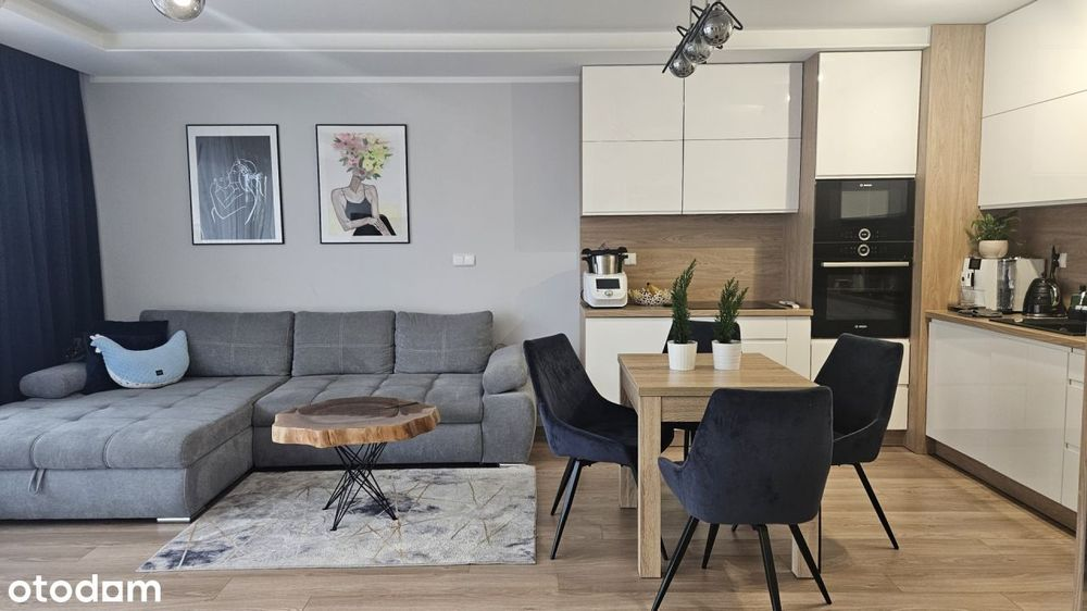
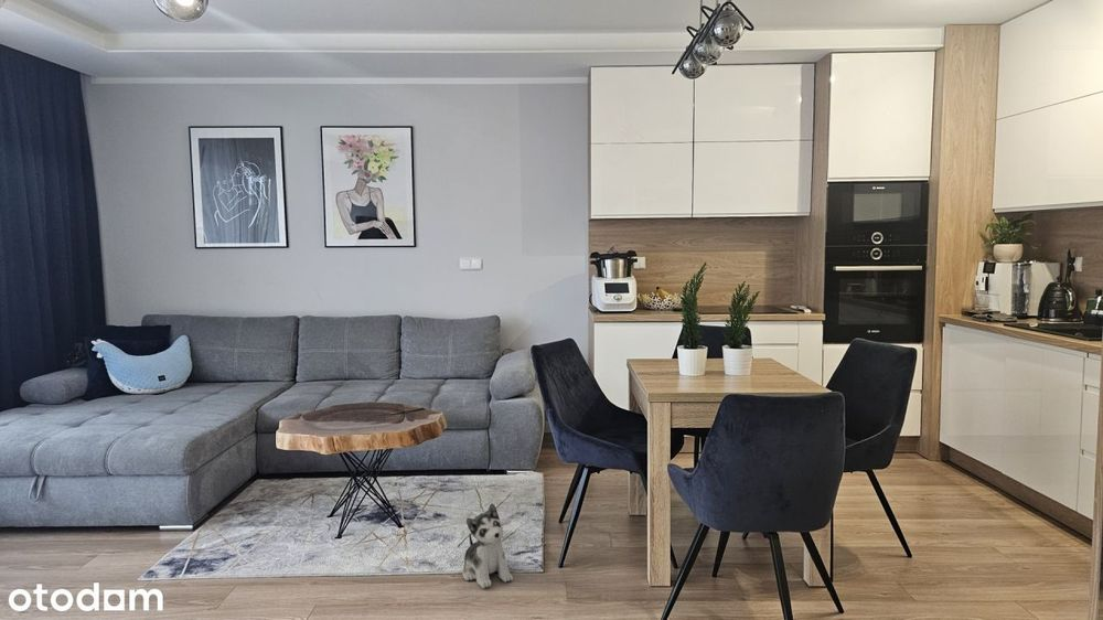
+ plush toy (483, 537)
